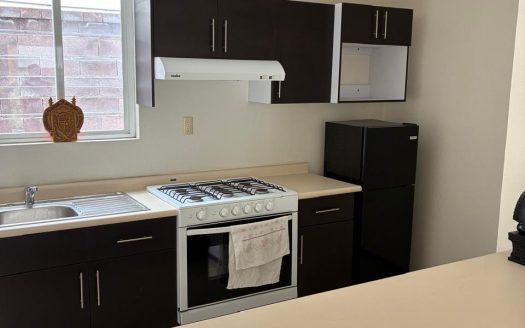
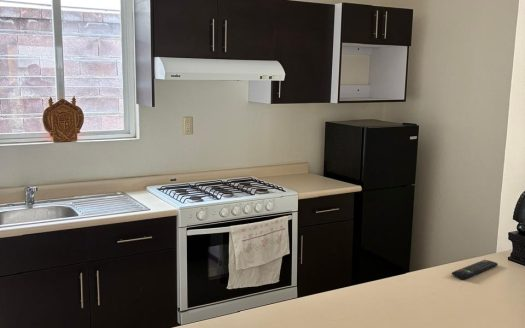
+ remote control (475, 269)
